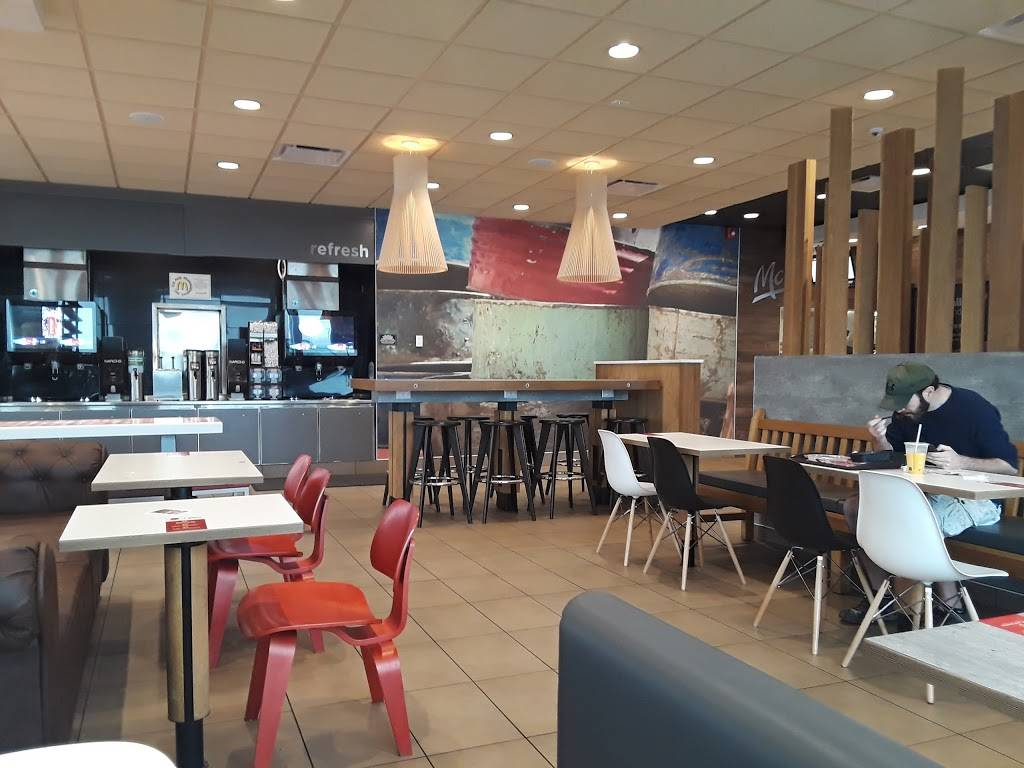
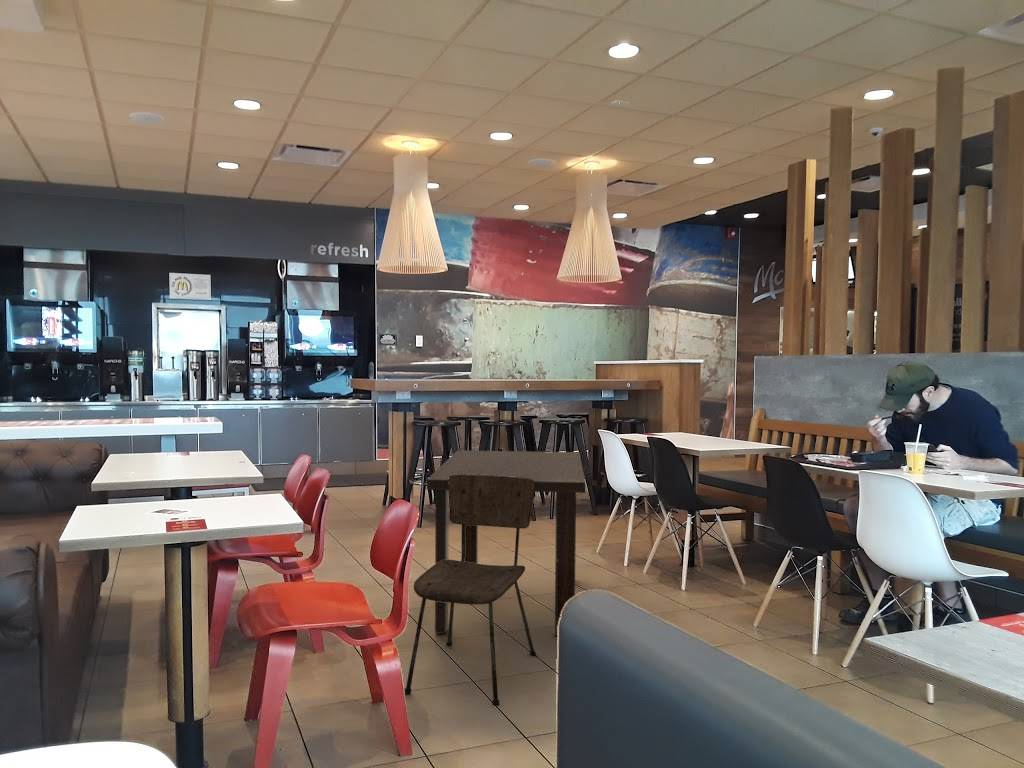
+ dining chair (473, 579)
+ dining table (477, 533)
